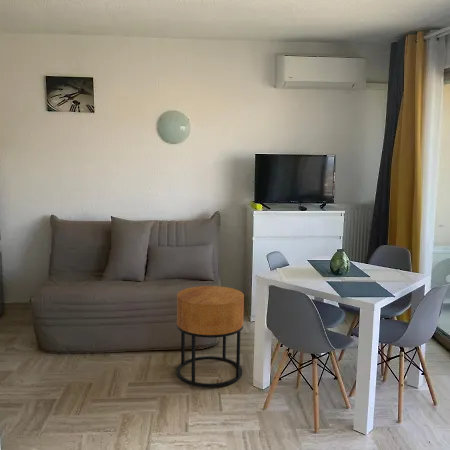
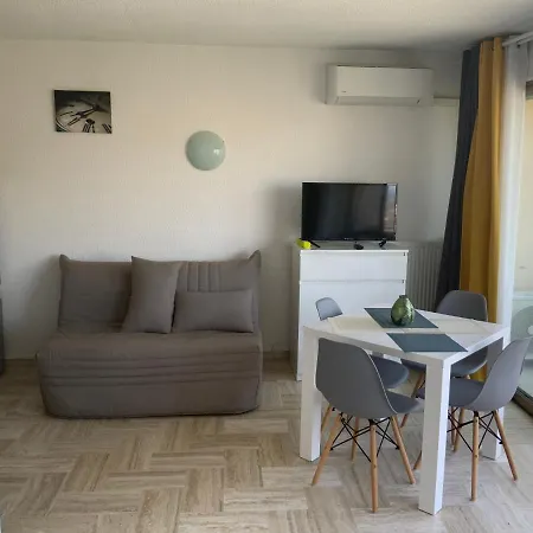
- side table (210, 333)
